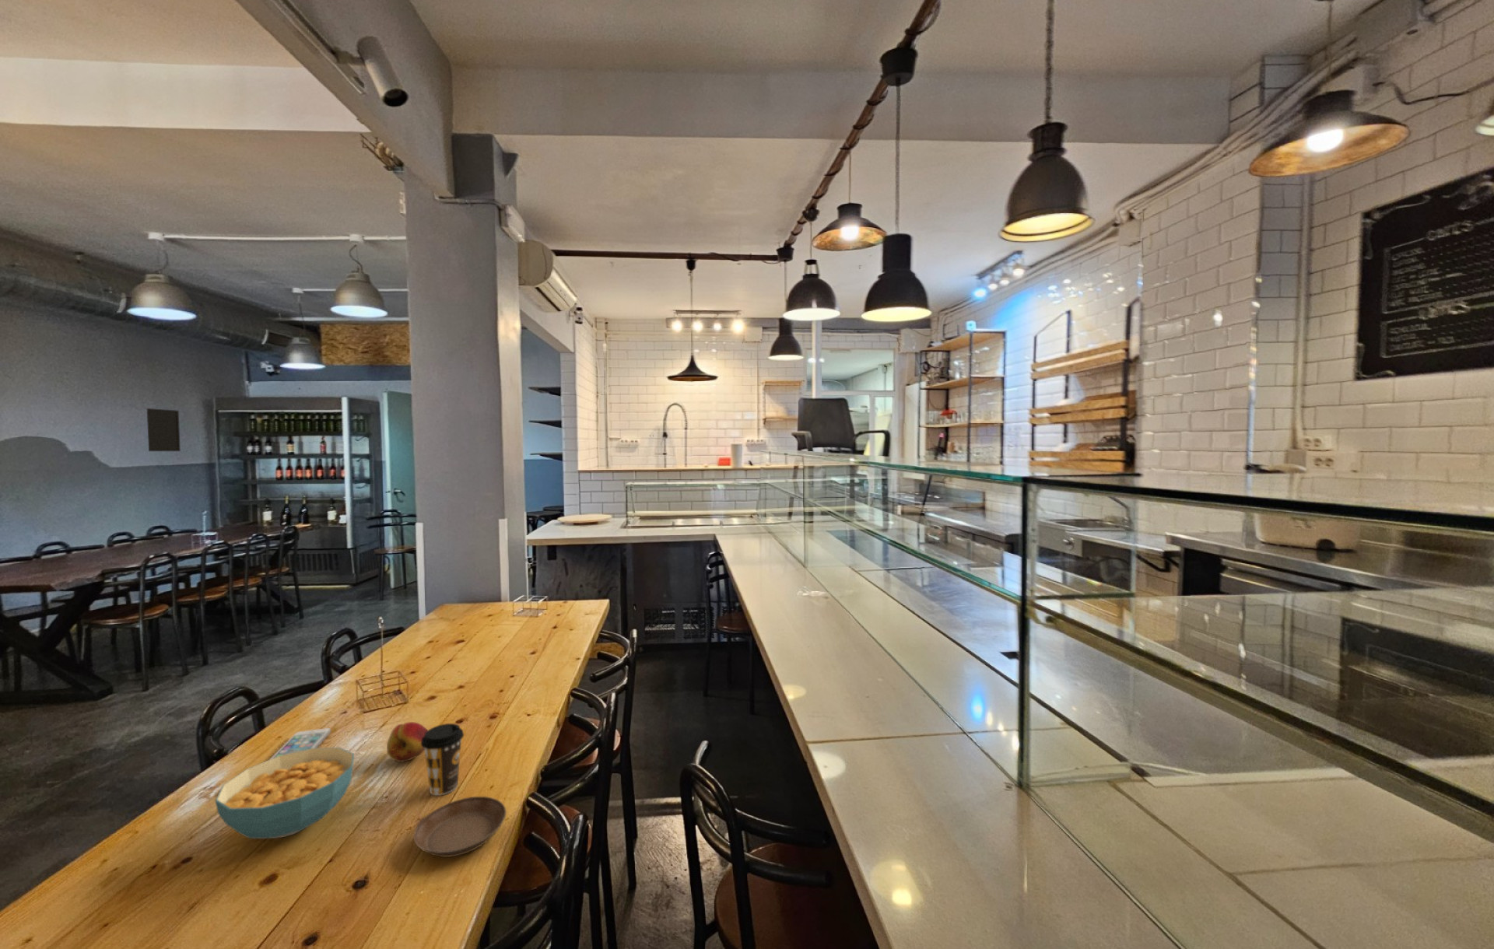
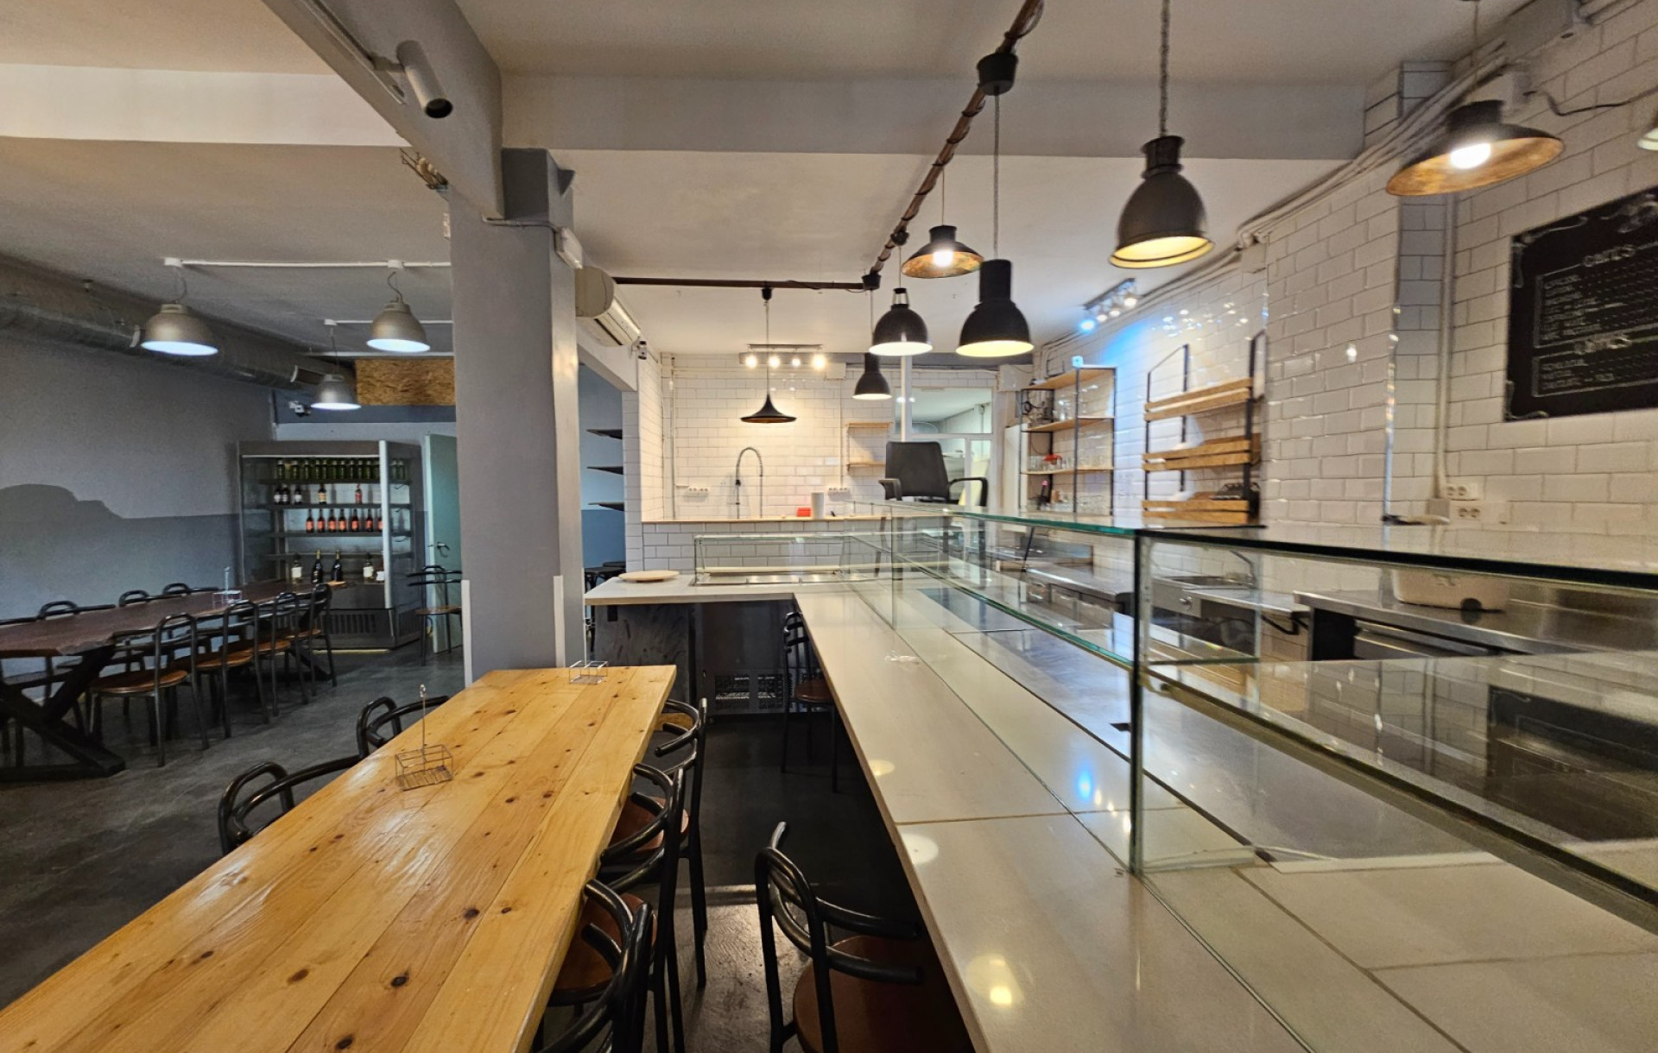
- fruit (407, 740)
- wall art (163, 430)
- saucer (462, 828)
- coffee cup (443, 760)
- cereal bowl (291, 800)
- smartphone (299, 747)
